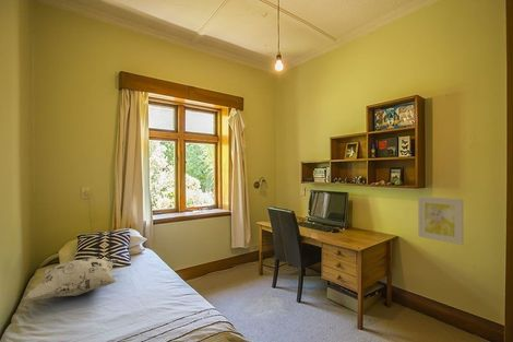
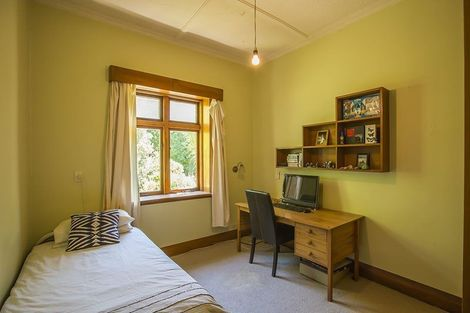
- wall art (439, 219)
- decorative pillow (79, 275)
